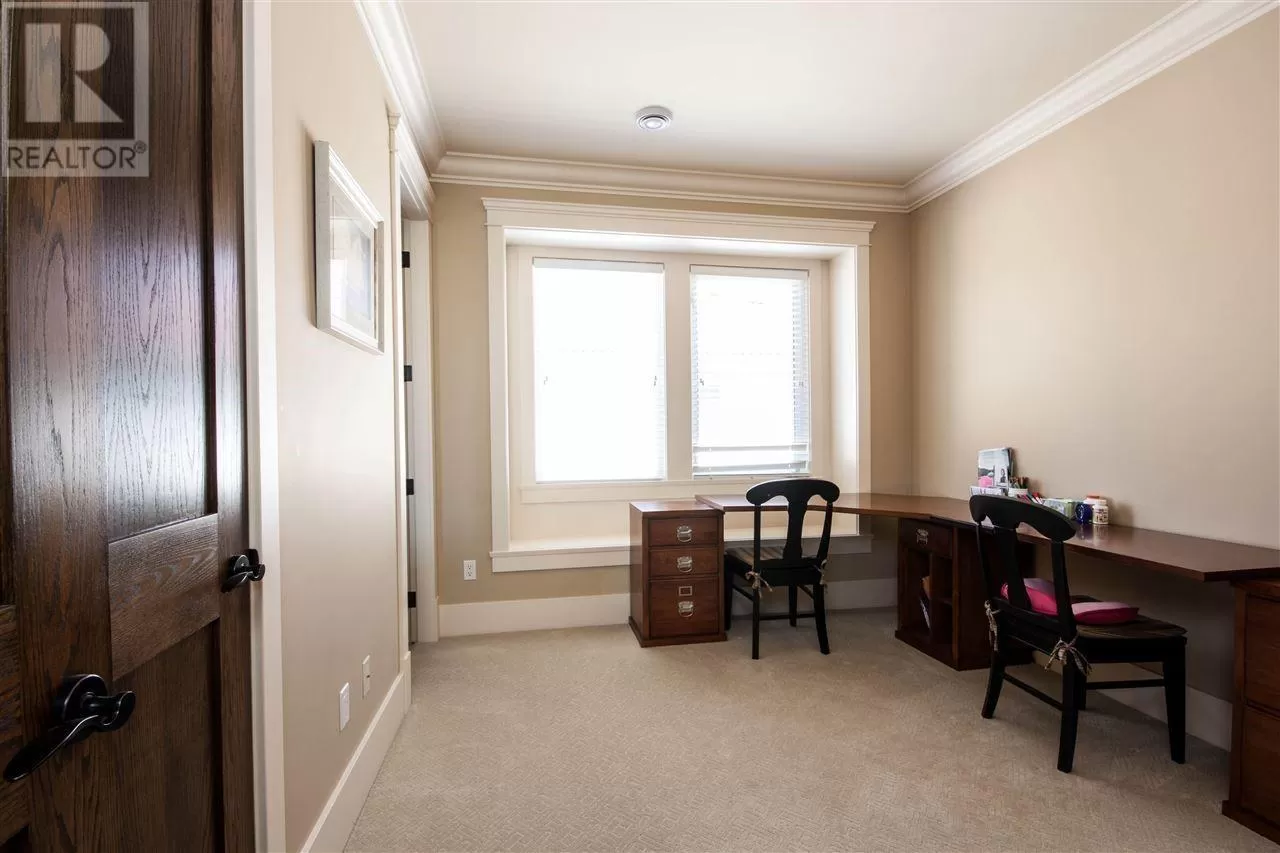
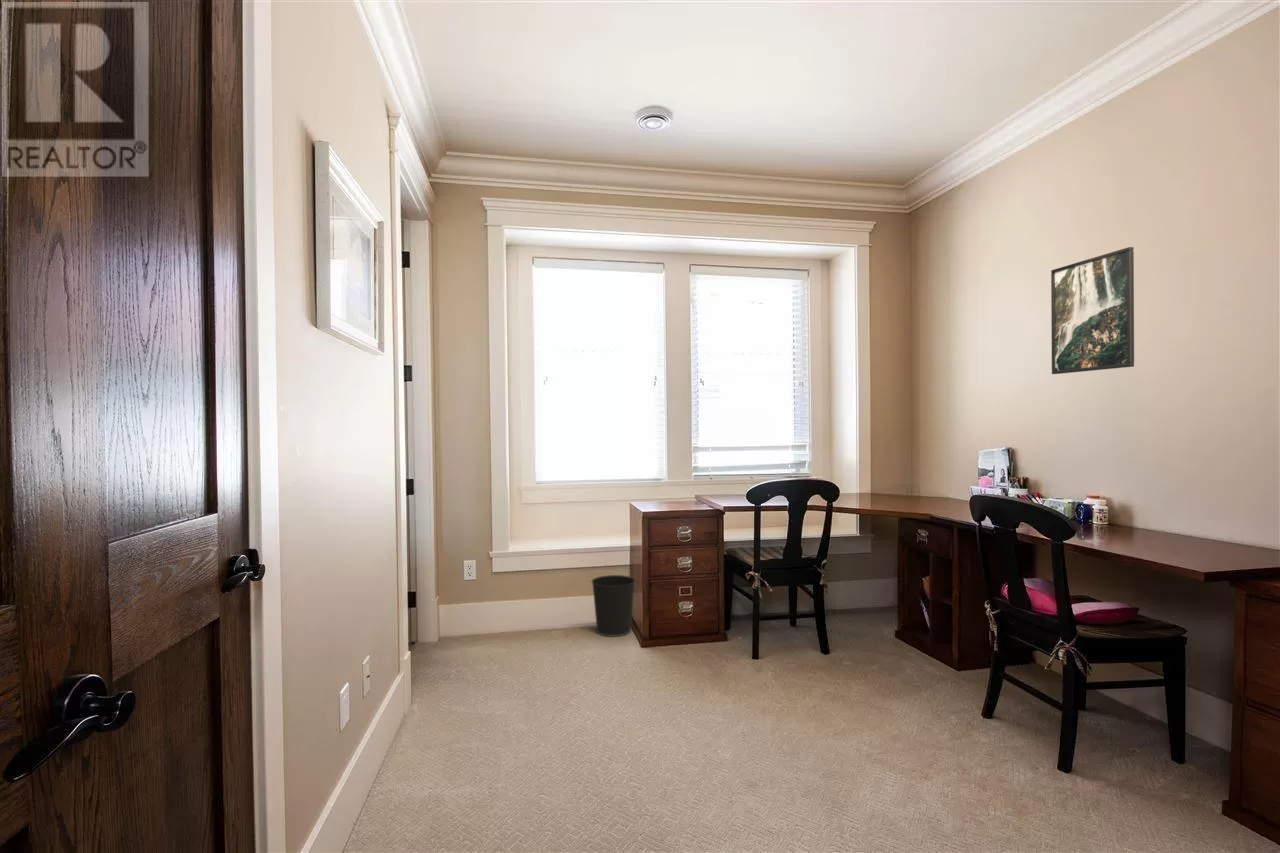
+ wastebasket (613, 605)
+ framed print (1089, 315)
